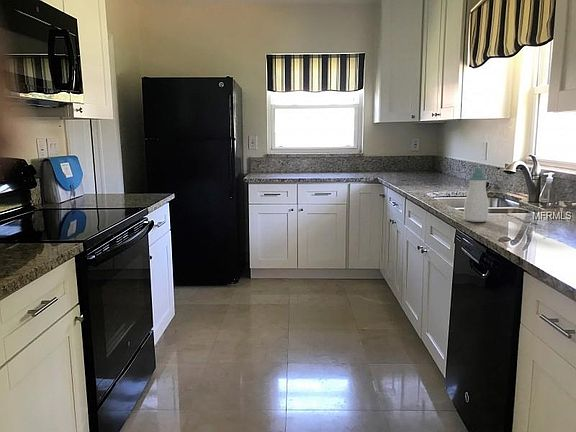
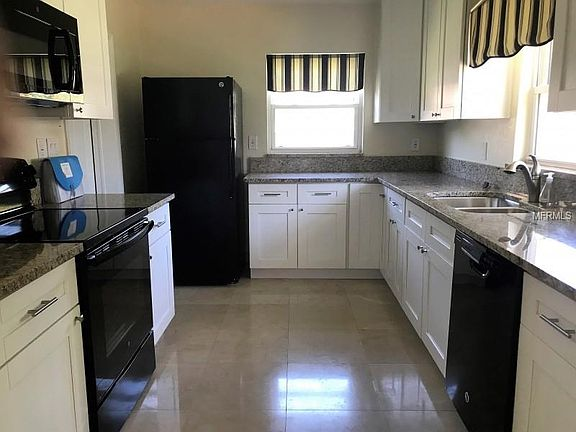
- soap bottle (476, 194)
